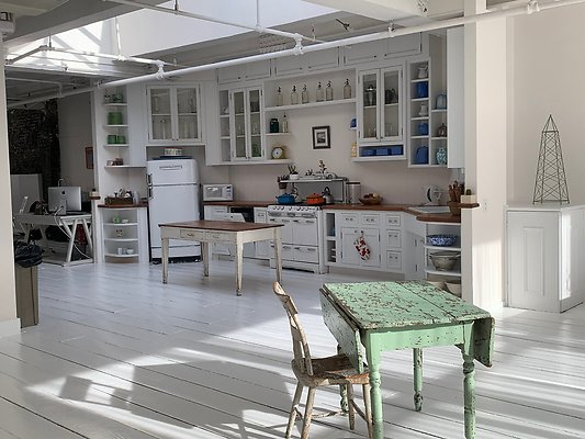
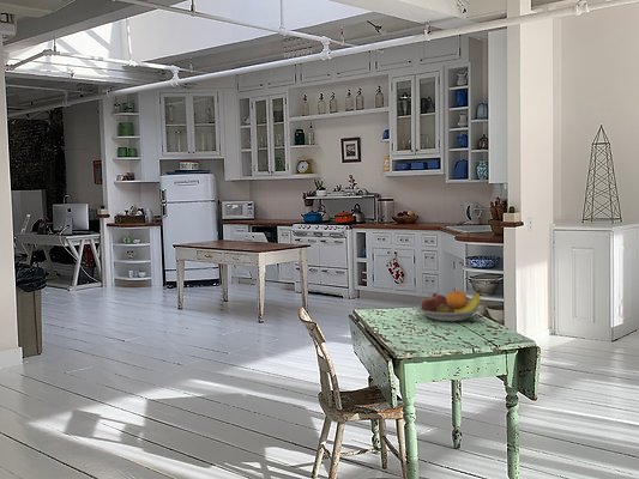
+ fruit bowl (448, 304)
